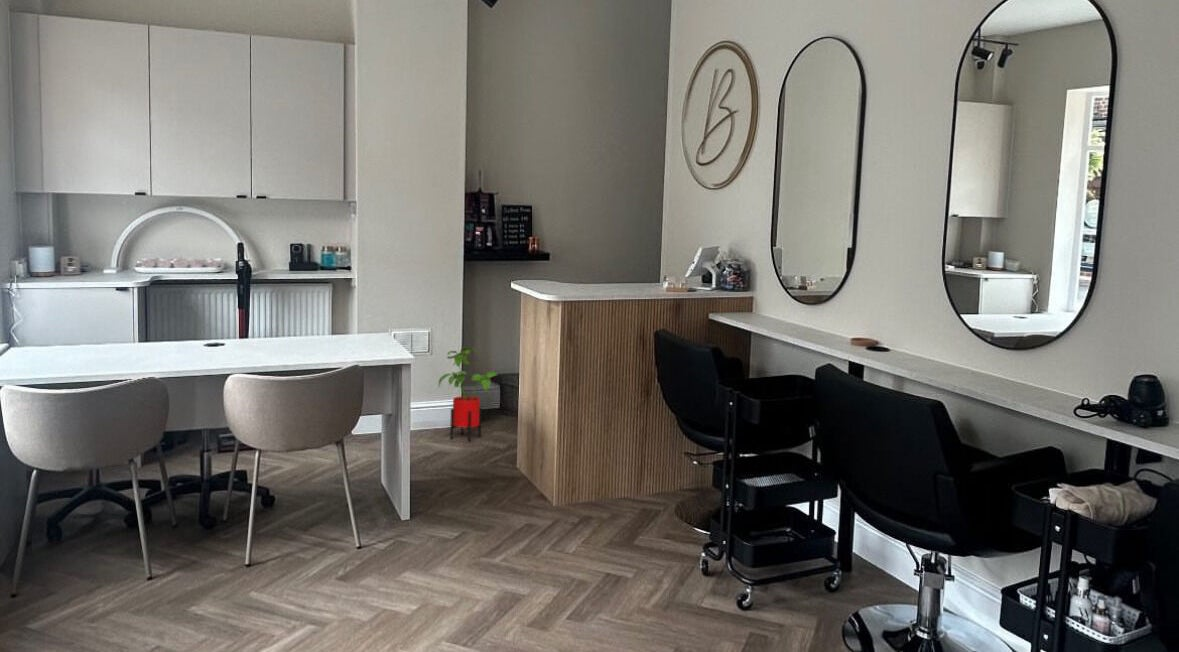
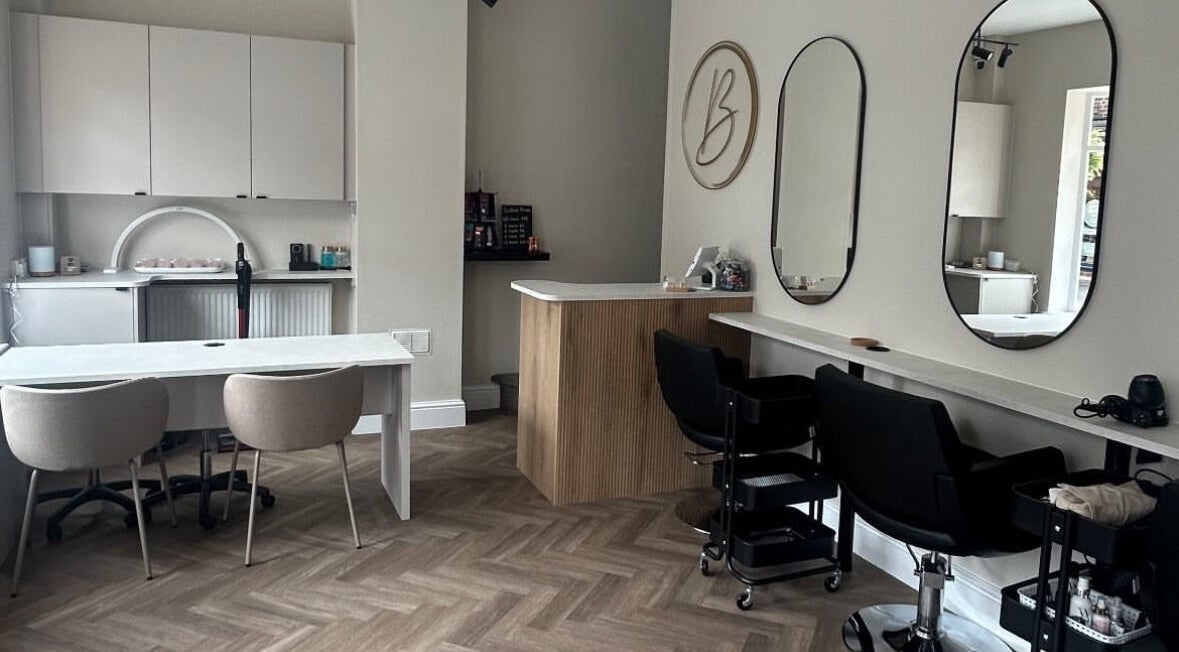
- house plant (464, 393)
